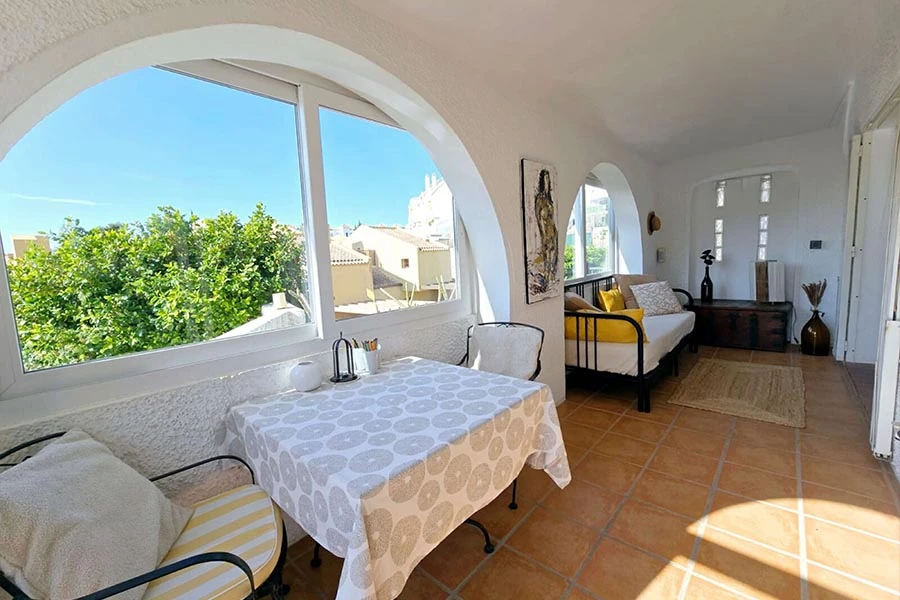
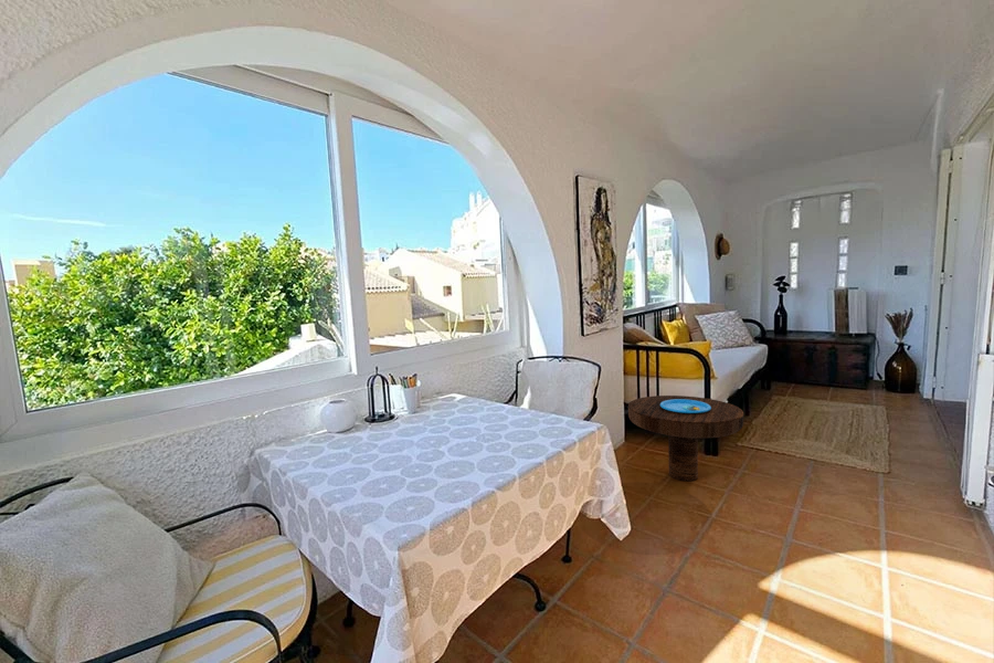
+ side table (683, 440)
